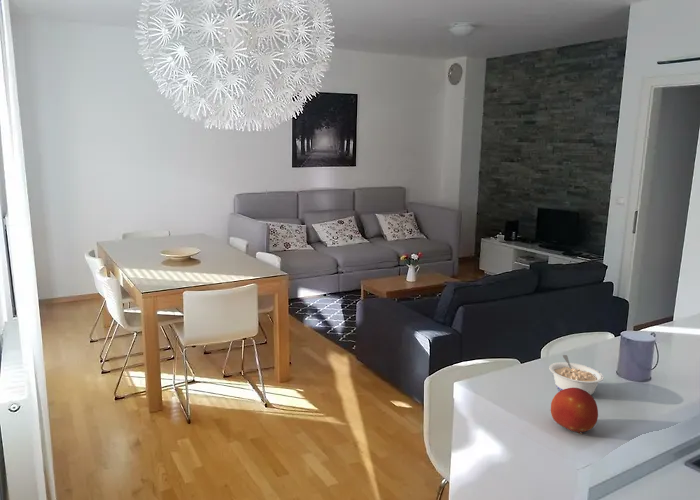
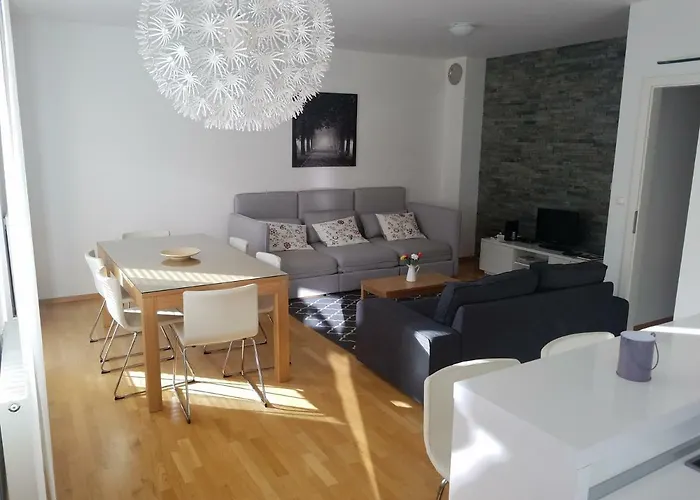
- legume (573, 377)
- fruit (574, 408)
